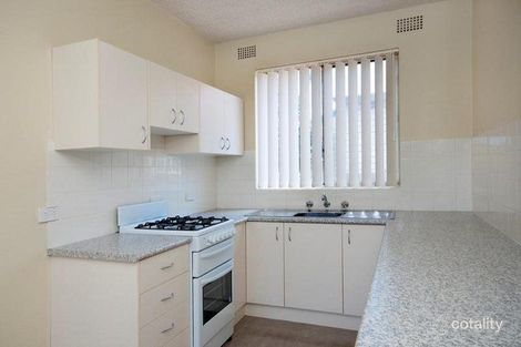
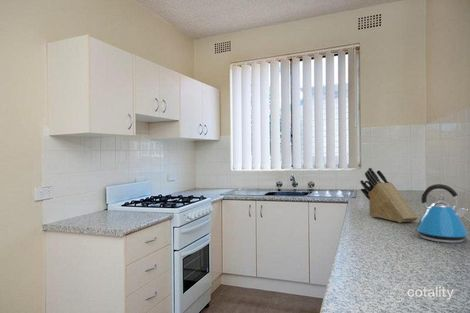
+ knife block (386, 193)
+ kettle (439, 210)
